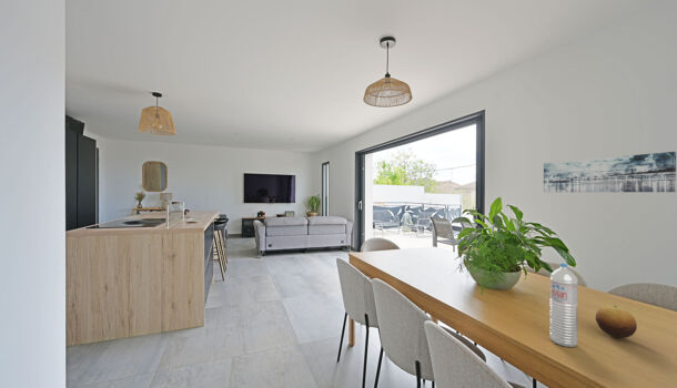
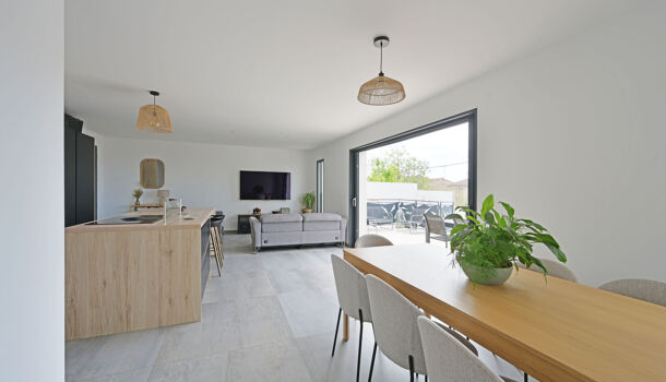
- fruit (615, 320)
- wall art (598, 175)
- water bottle (563, 303)
